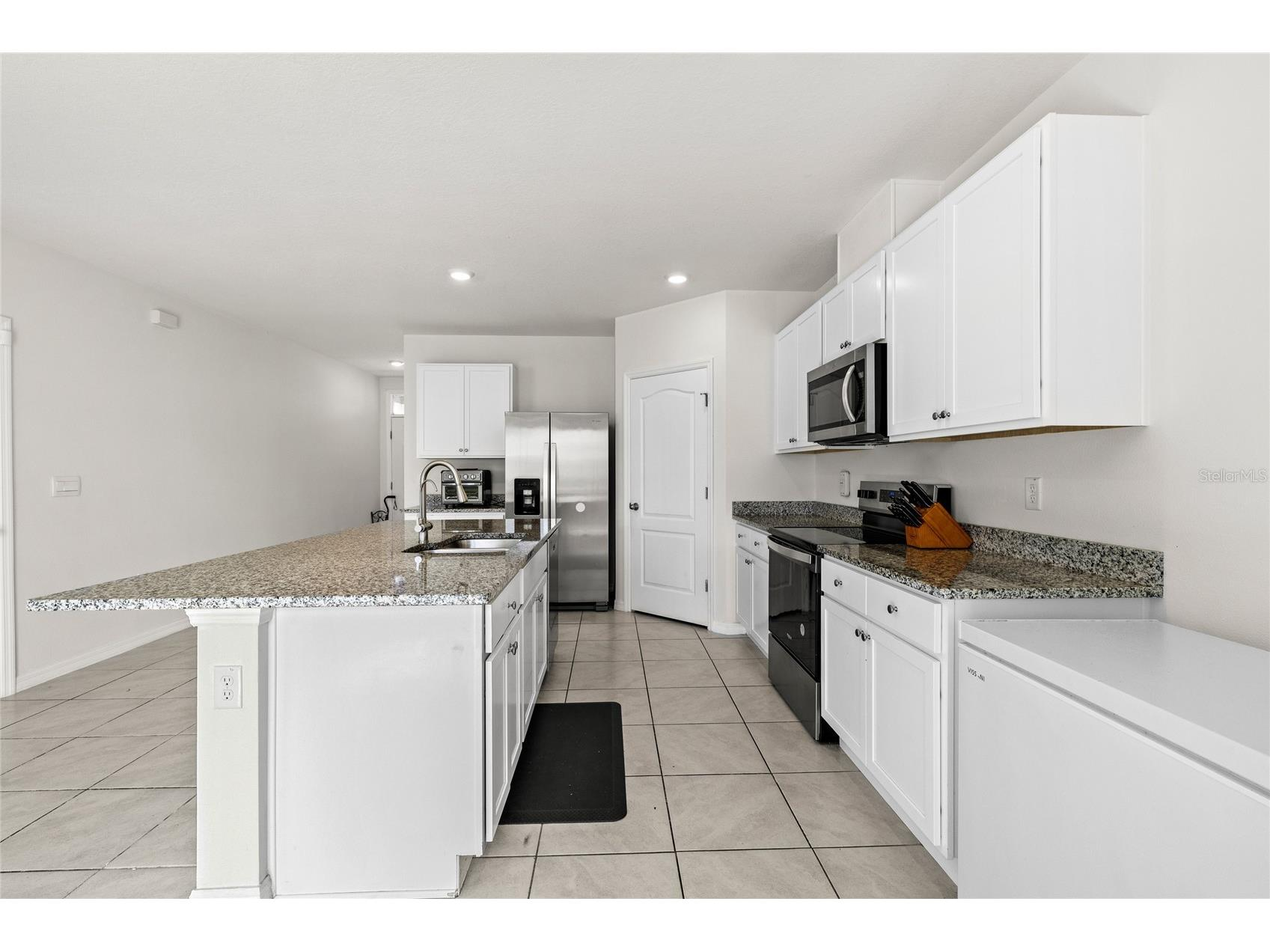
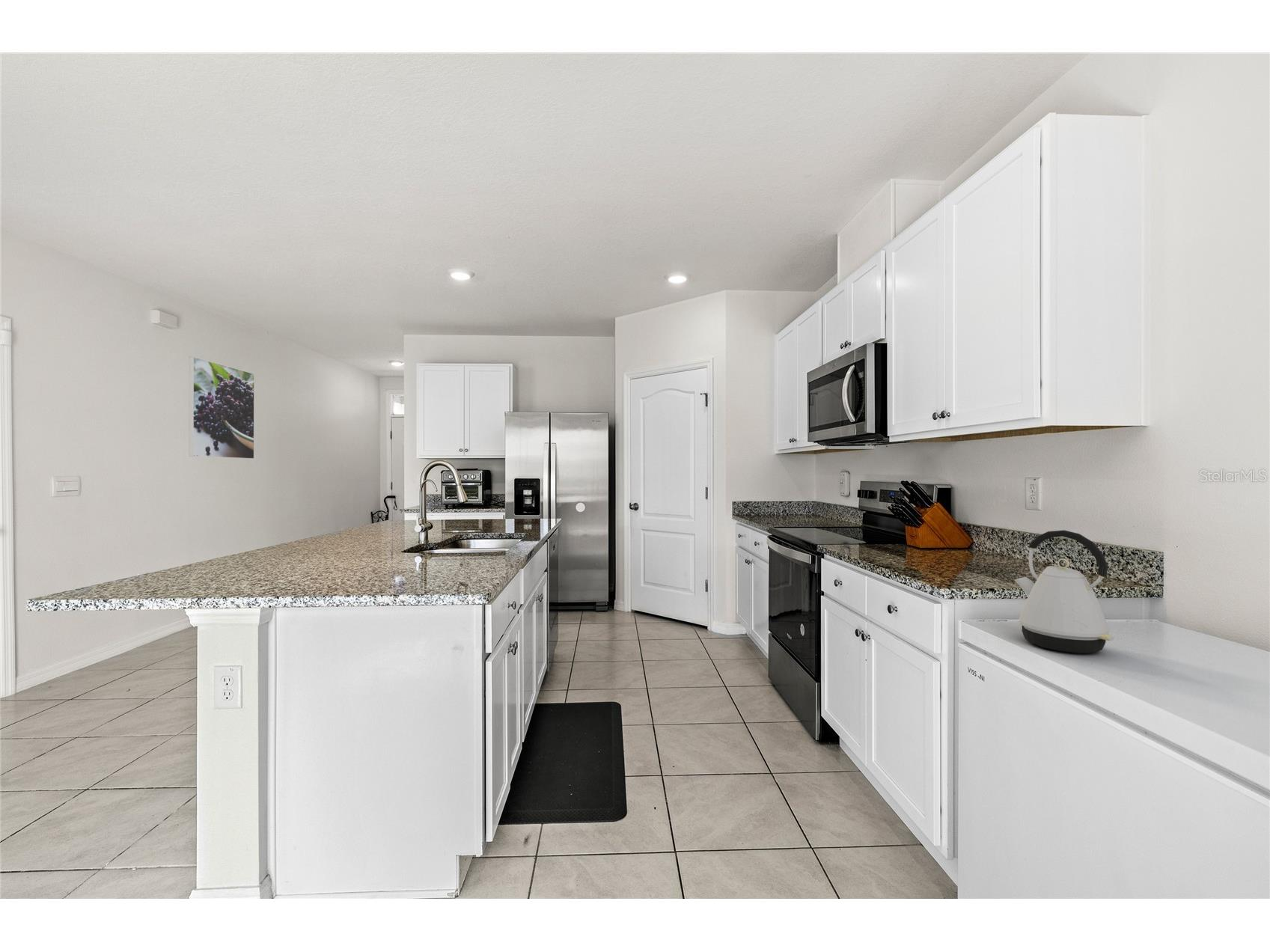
+ kettle (1060, 587)
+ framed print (224, 412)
